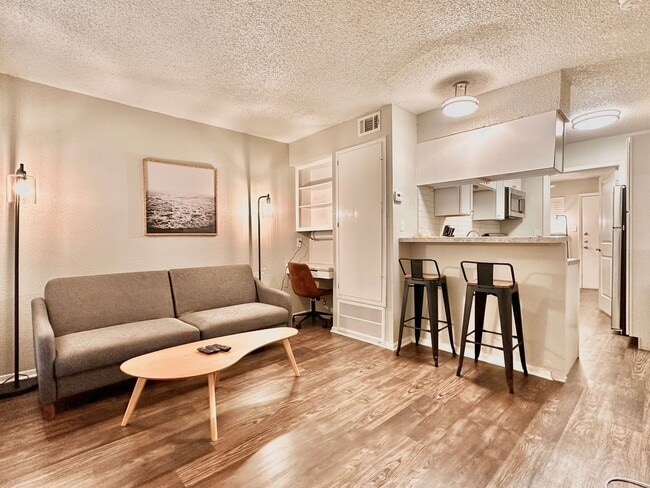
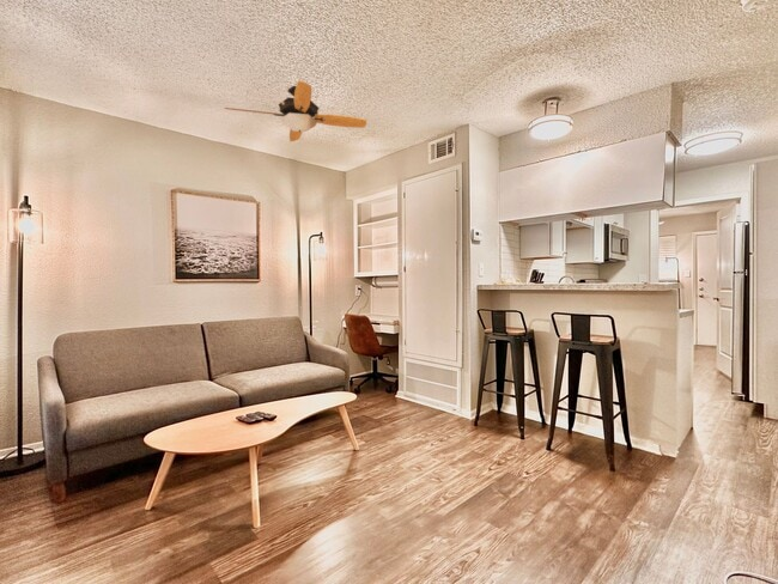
+ ceiling fan (298, 111)
